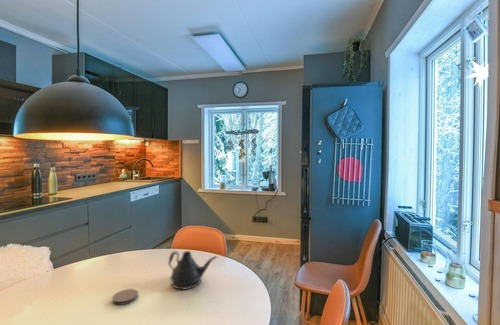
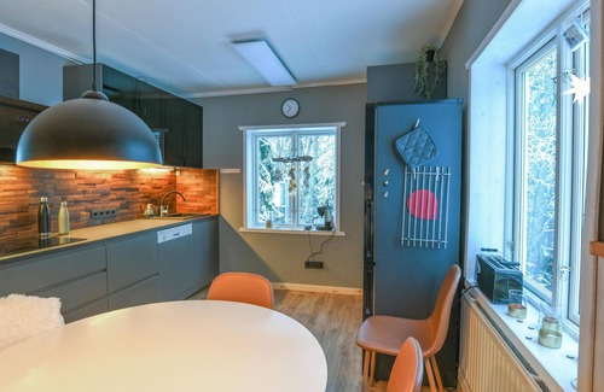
- teapot (192, 268)
- coaster (125, 296)
